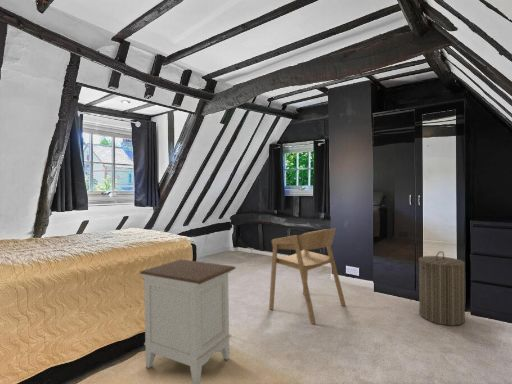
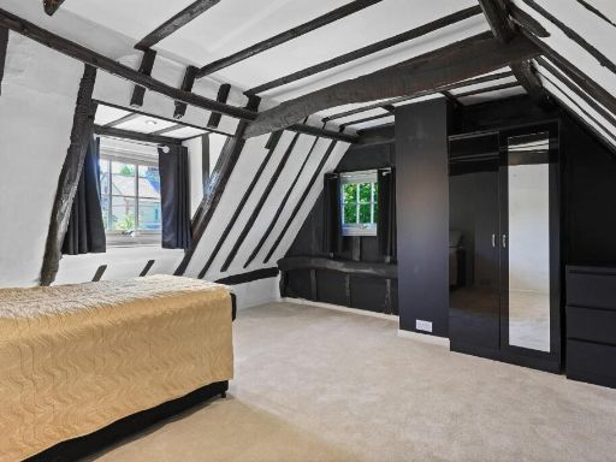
- chair (307, 267)
- laundry hamper (441, 284)
- nightstand (189, 314)
